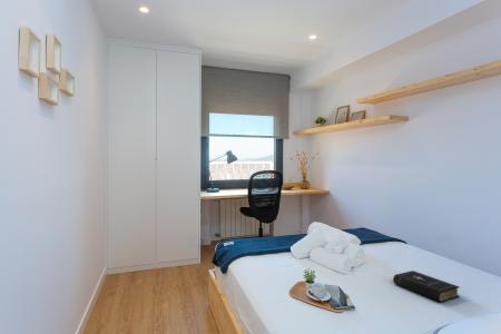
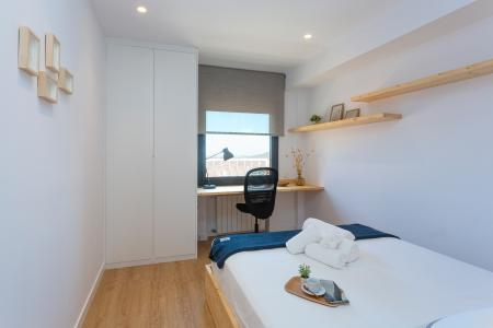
- book (426, 284)
